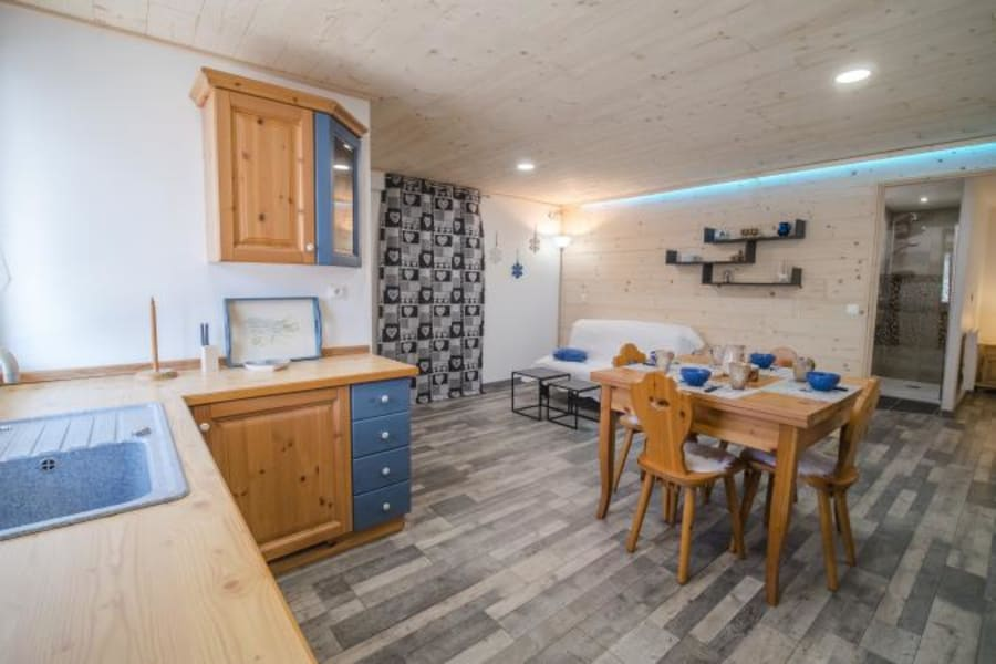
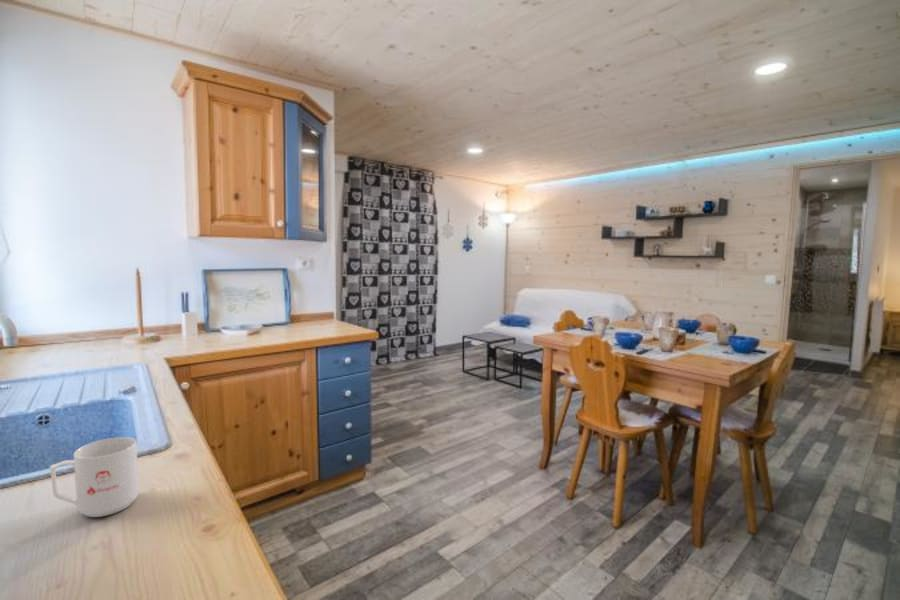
+ mug (96, 478)
